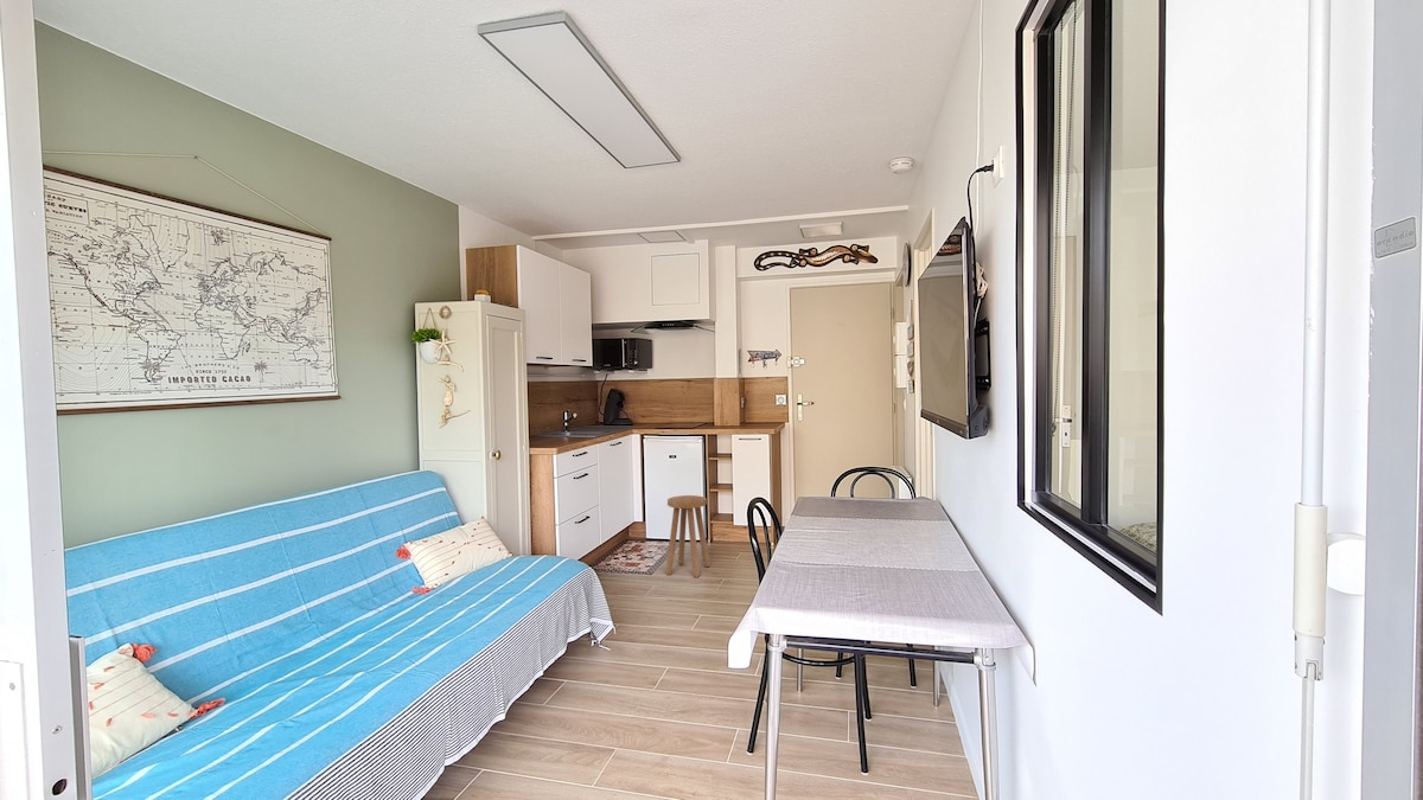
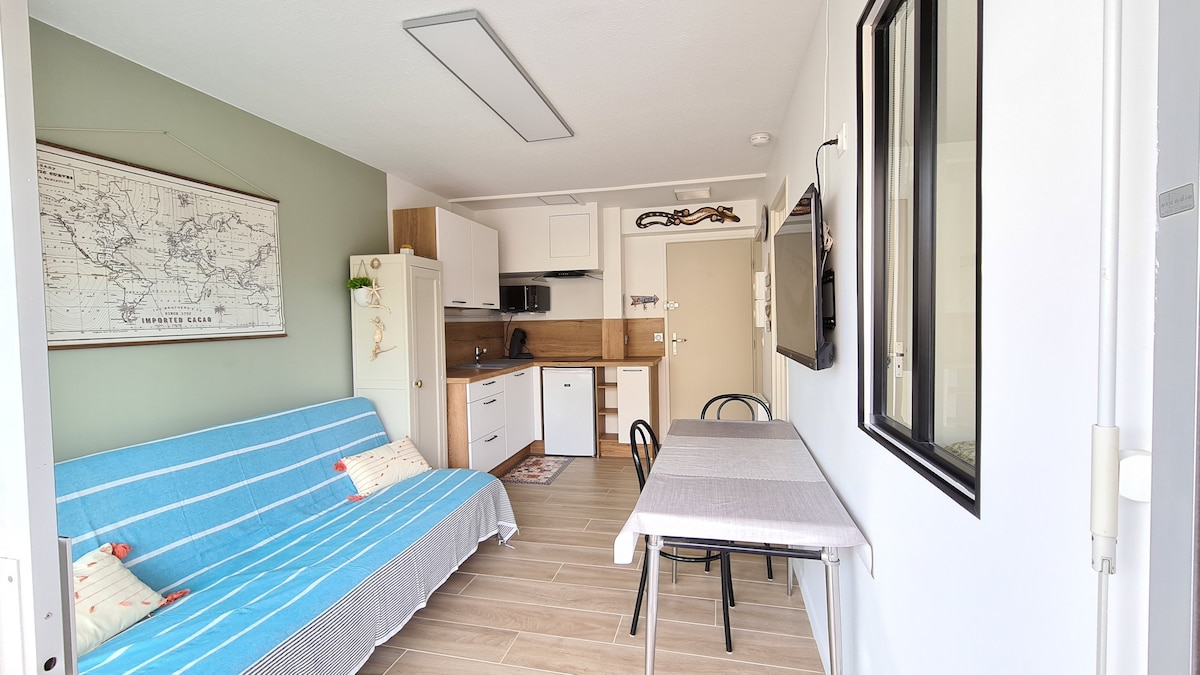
- stool (689, 535)
